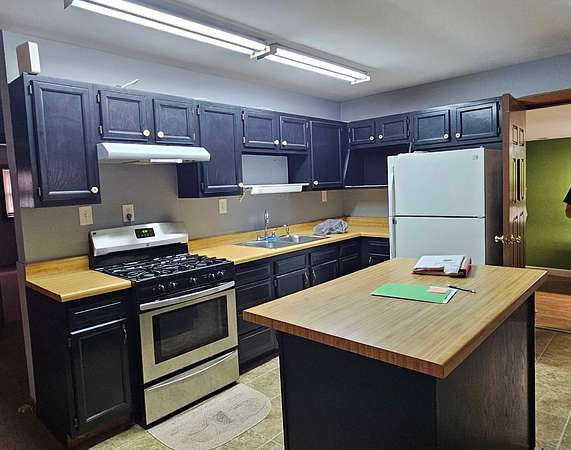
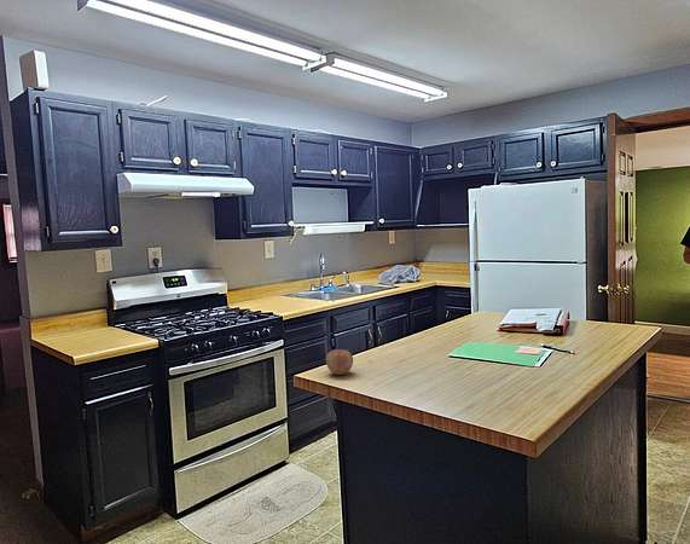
+ apple (340, 361)
